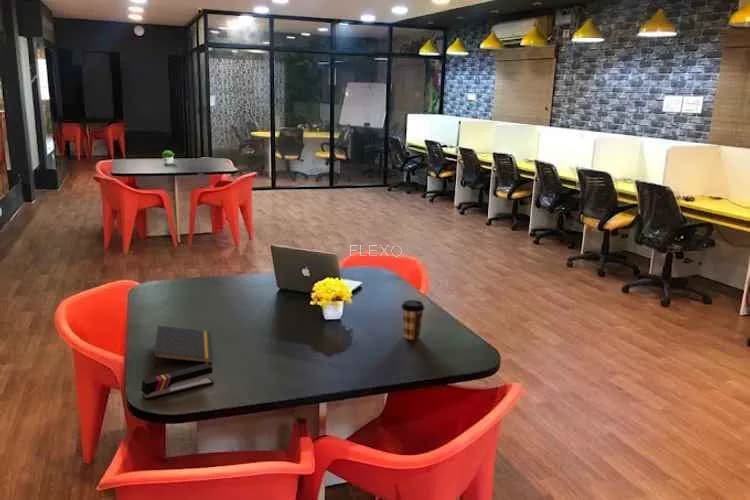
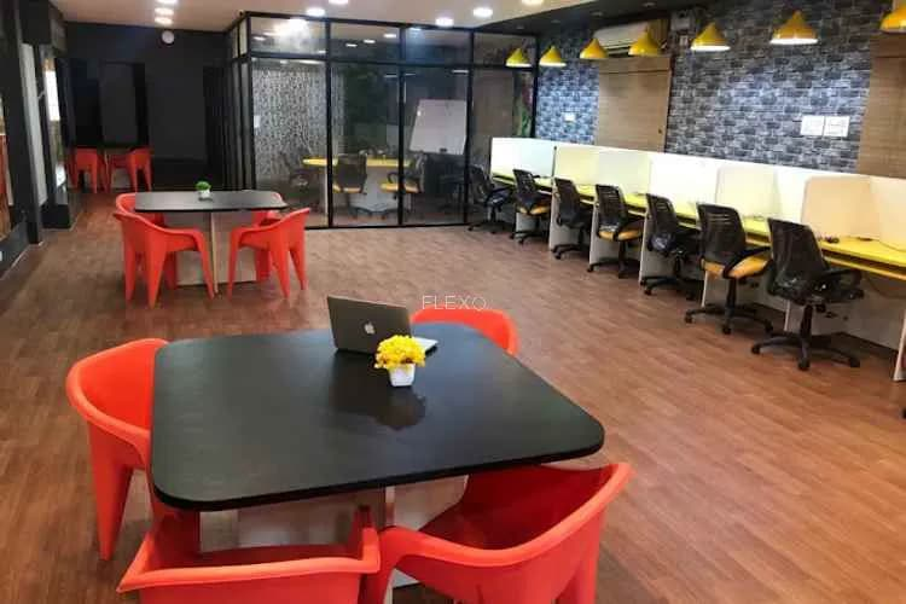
- coffee cup (412, 320)
- stapler (178, 380)
- notepad (184, 343)
